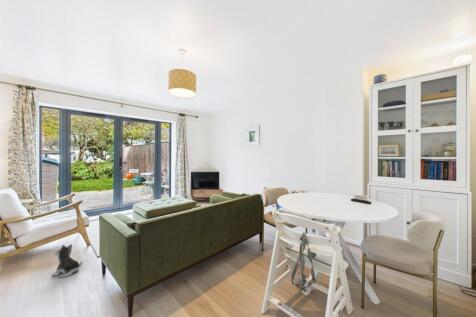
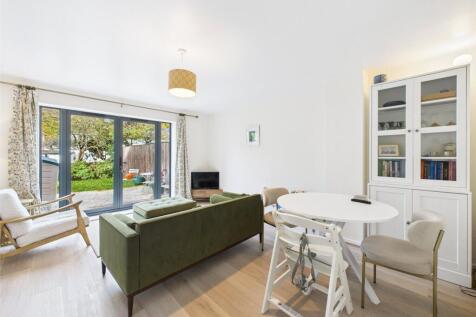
- plush toy (68, 258)
